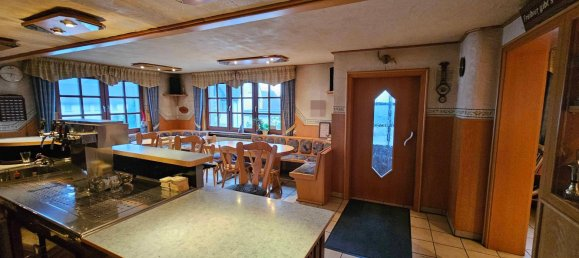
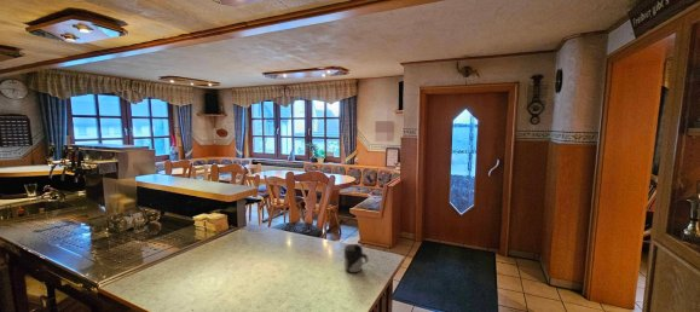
+ cup (355, 259)
